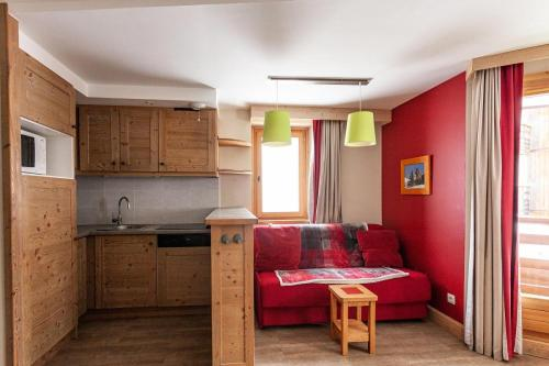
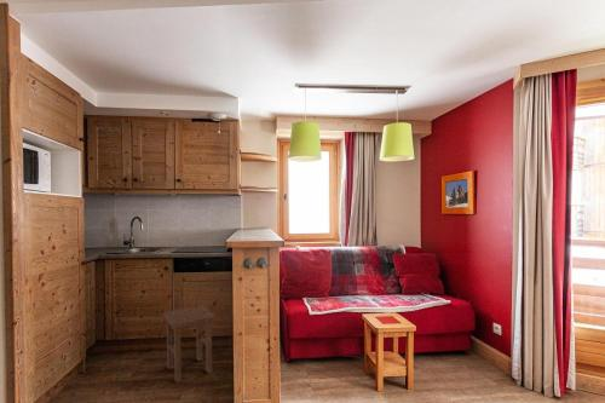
+ stool (196, 338)
